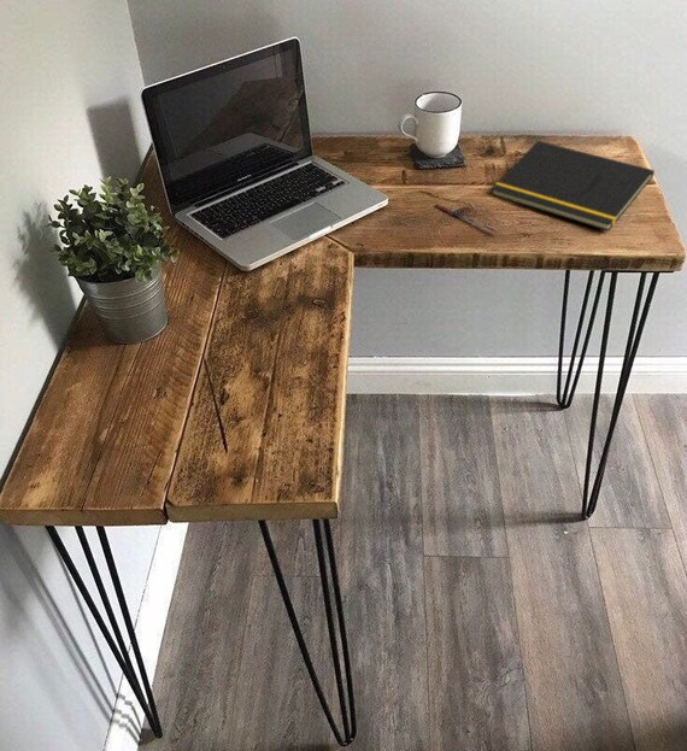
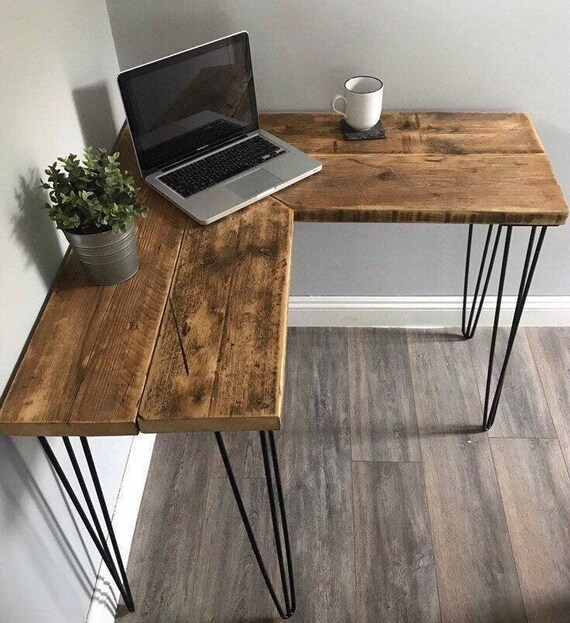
- notepad (570, 182)
- pen (465, 217)
